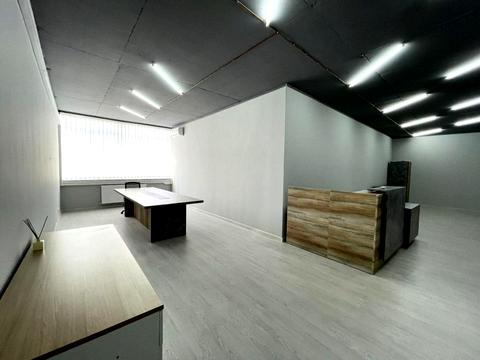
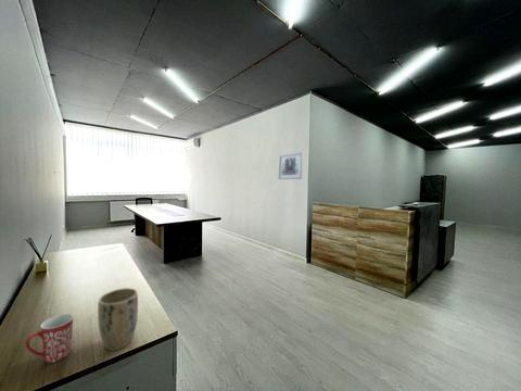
+ wall art (289, 166)
+ mug (51, 340)
+ plant pot (118, 318)
